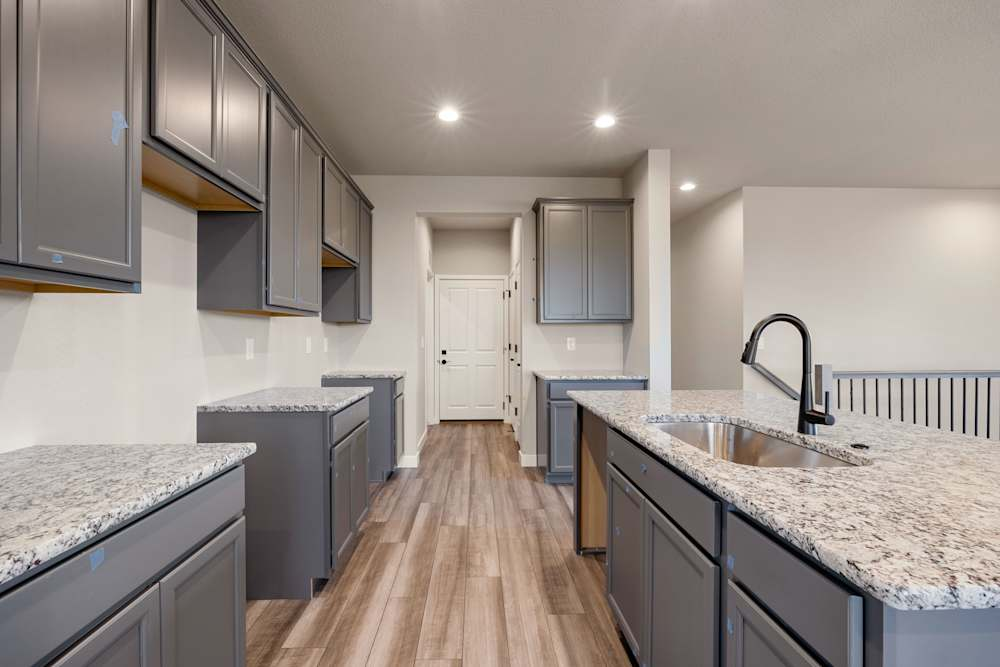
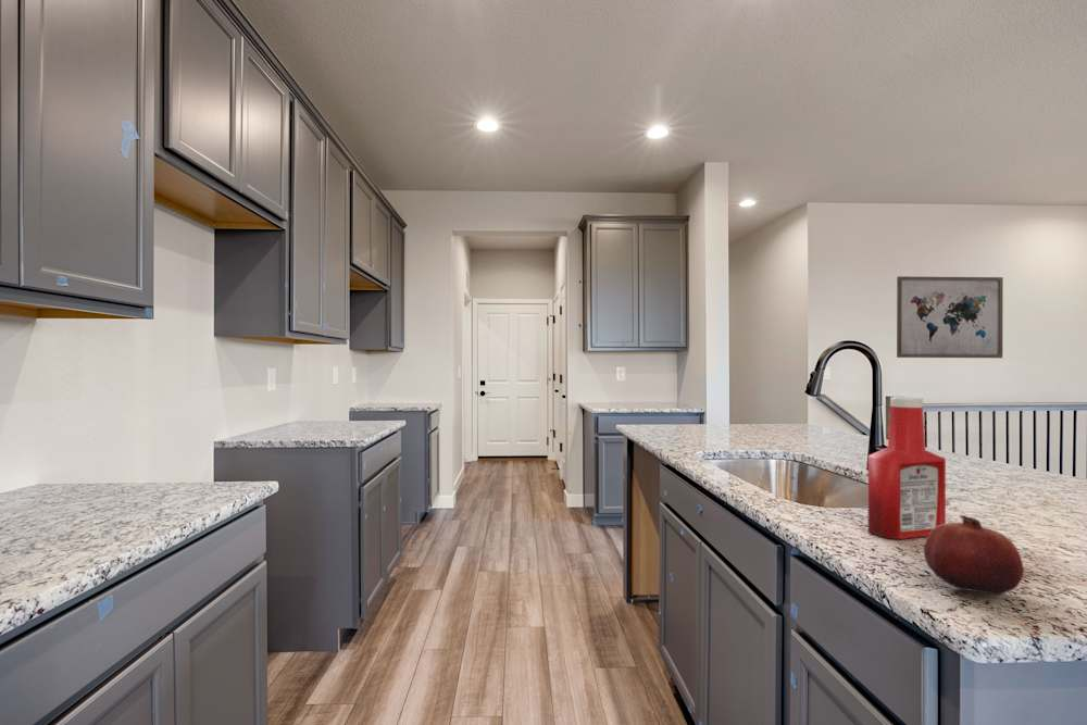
+ fruit (971, 554)
+ wall art (949, 317)
+ soap bottle (905, 464)
